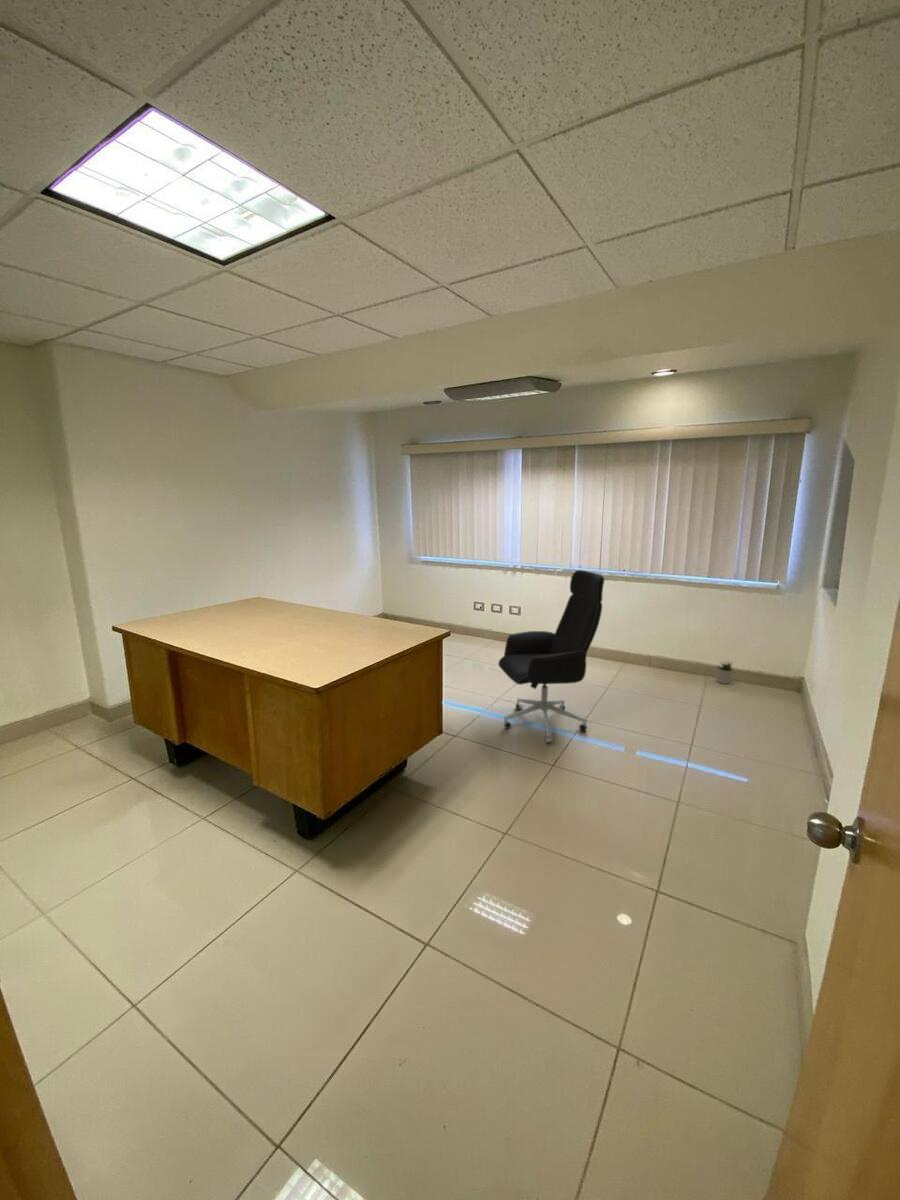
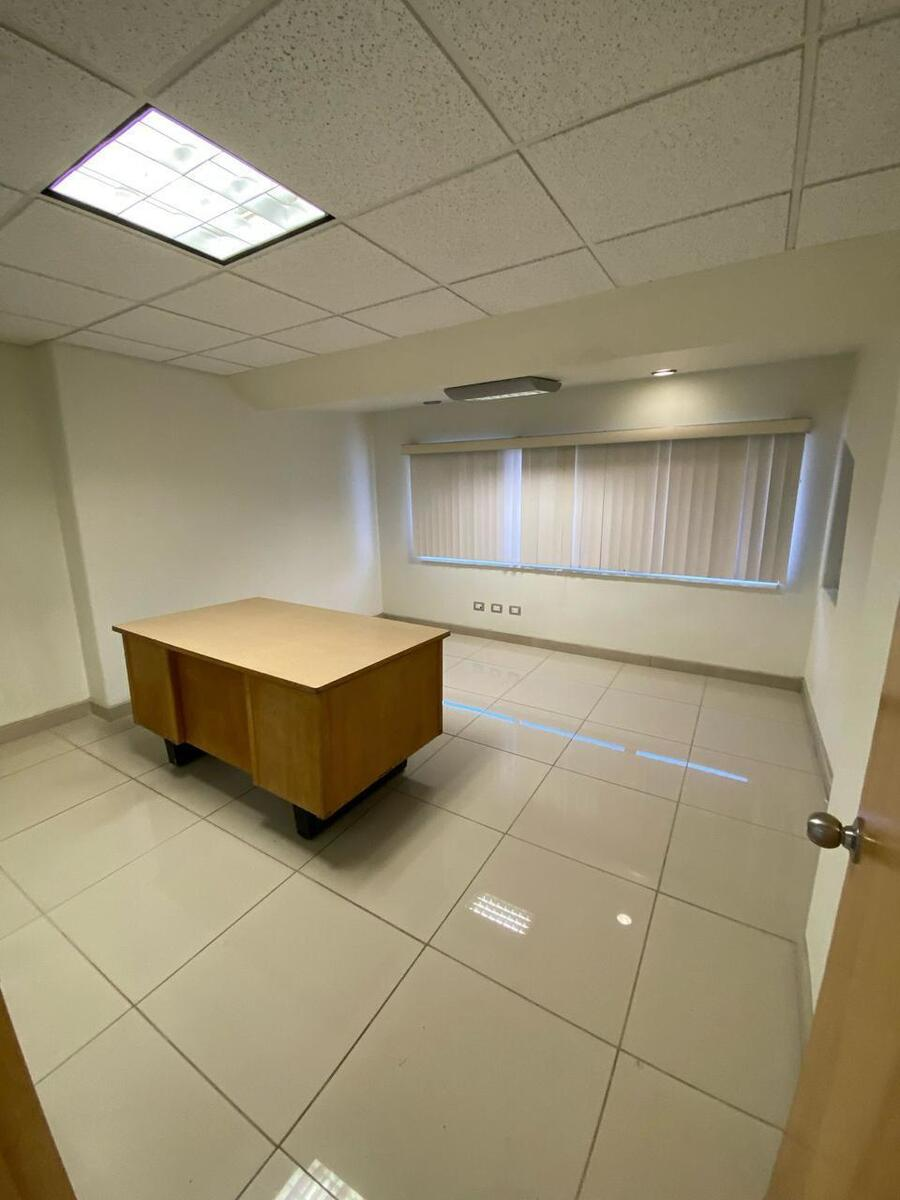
- potted plant (724, 670)
- office chair (550, 650)
